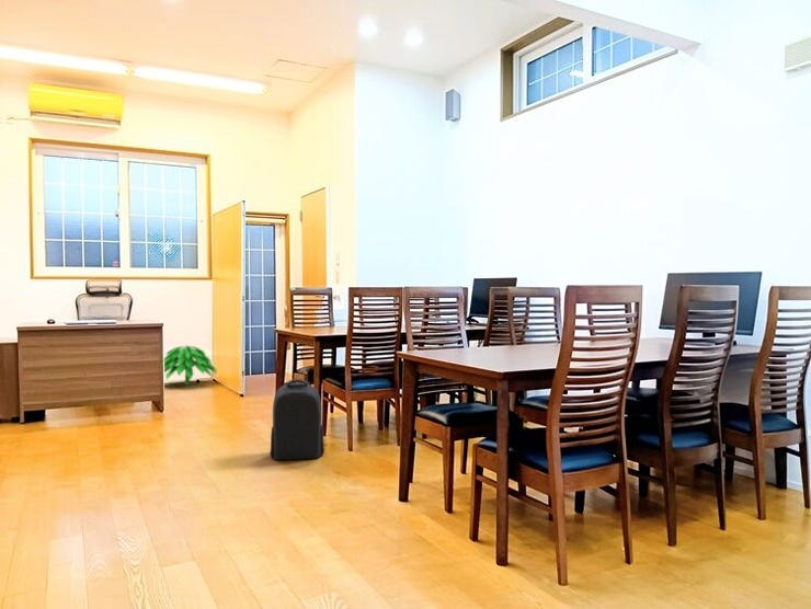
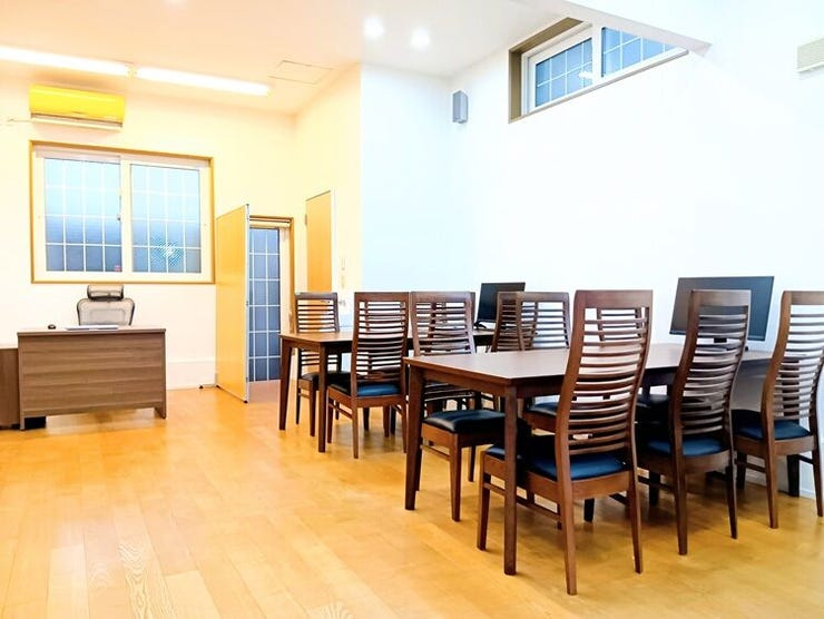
- indoor plant (186, 363)
- backpack (297, 415)
